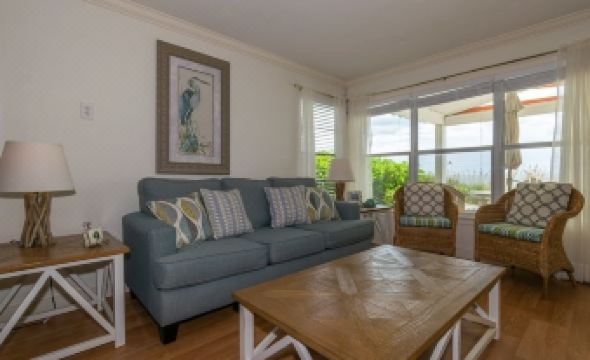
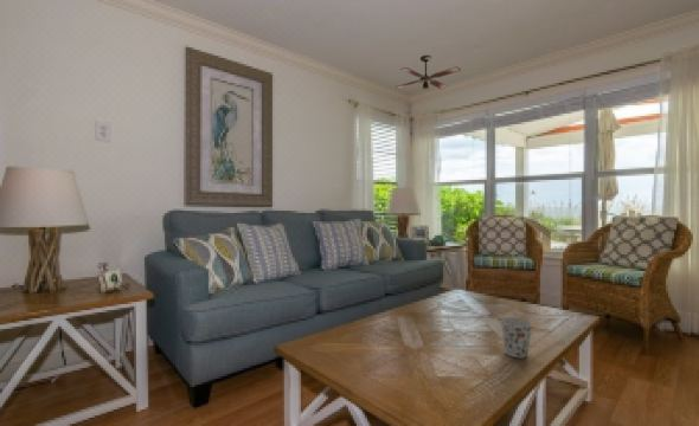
+ cup (515, 337)
+ ceiling fan (425, 73)
